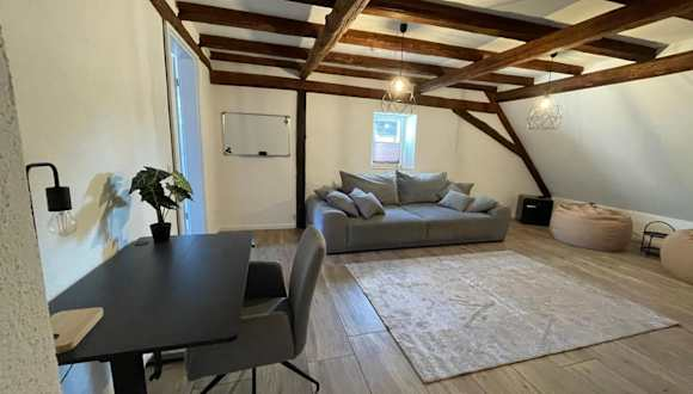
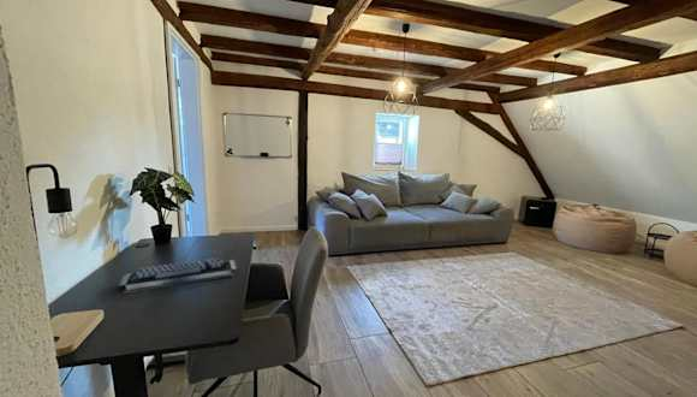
+ computer keyboard (183, 271)
